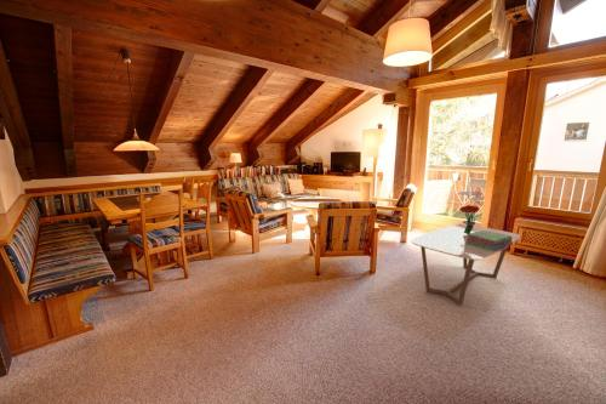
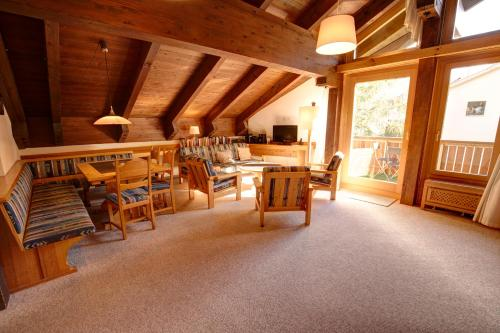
- coffee table (464, 261)
- stack of books (488, 239)
- bouquet (468, 220)
